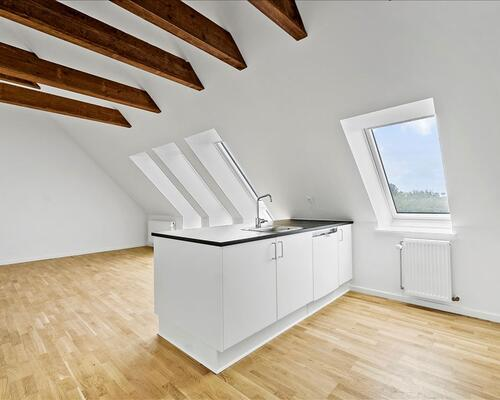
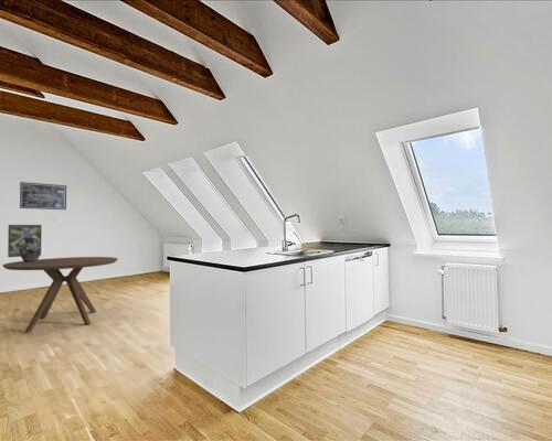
+ ceramic jug (30, 248)
+ dining table (70, 289)
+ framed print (24, 240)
+ wall art (43, 196)
